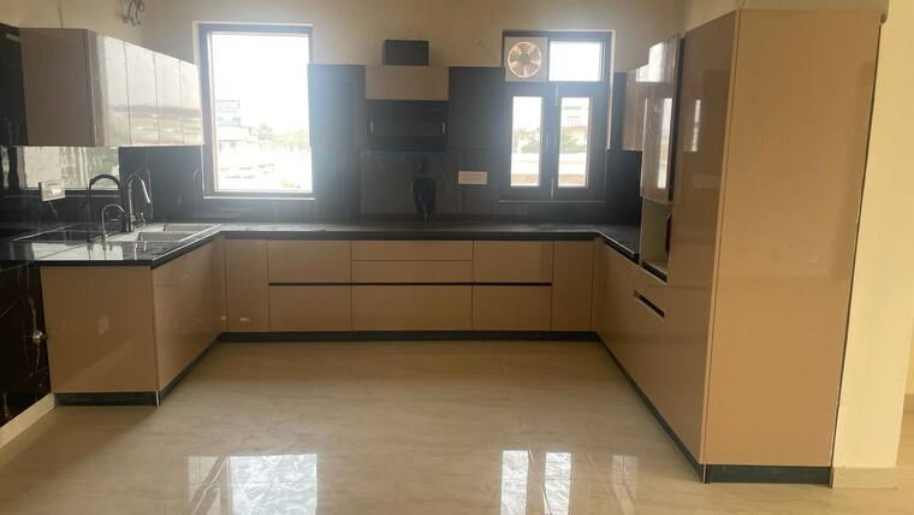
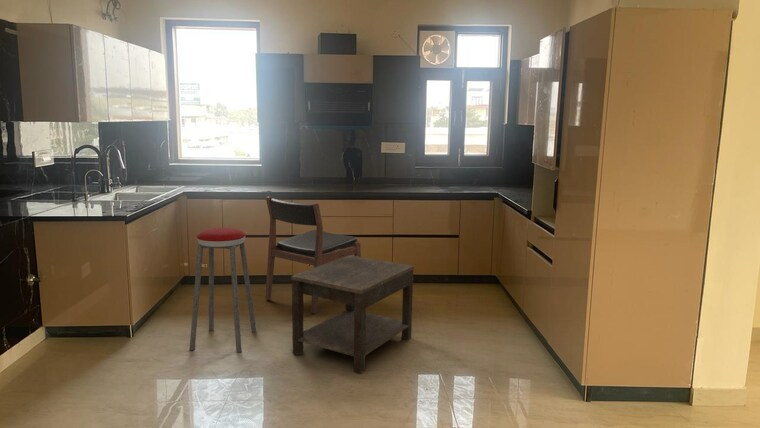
+ music stool (213, 286)
+ dining chair (314, 247)
+ side table (353, 308)
